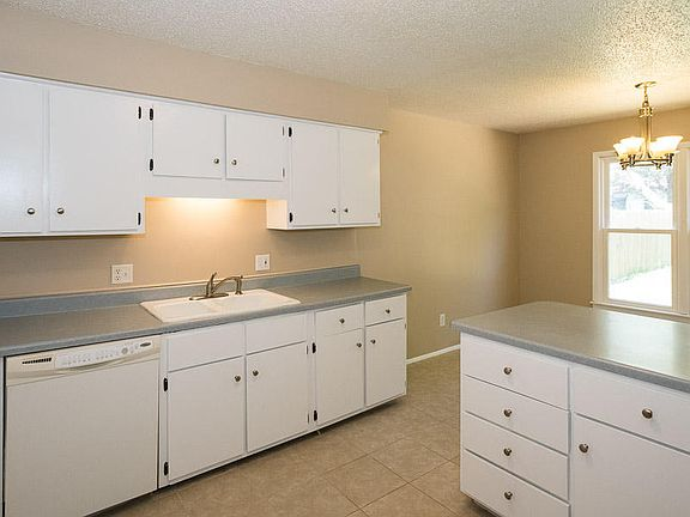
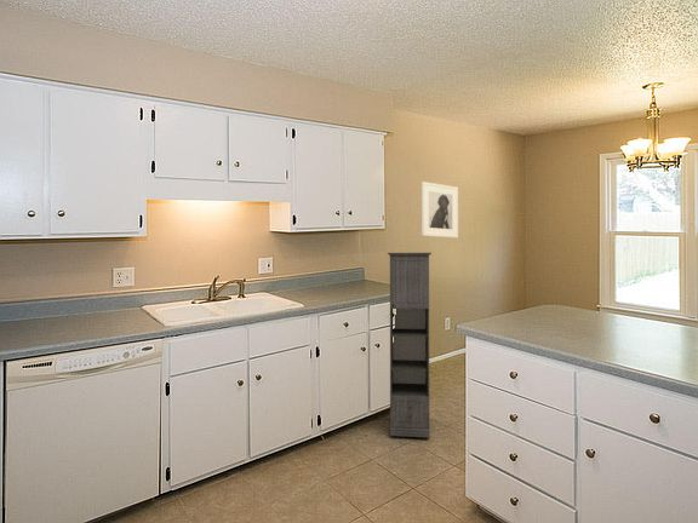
+ storage cabinet (408, 340)
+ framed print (440, 211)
